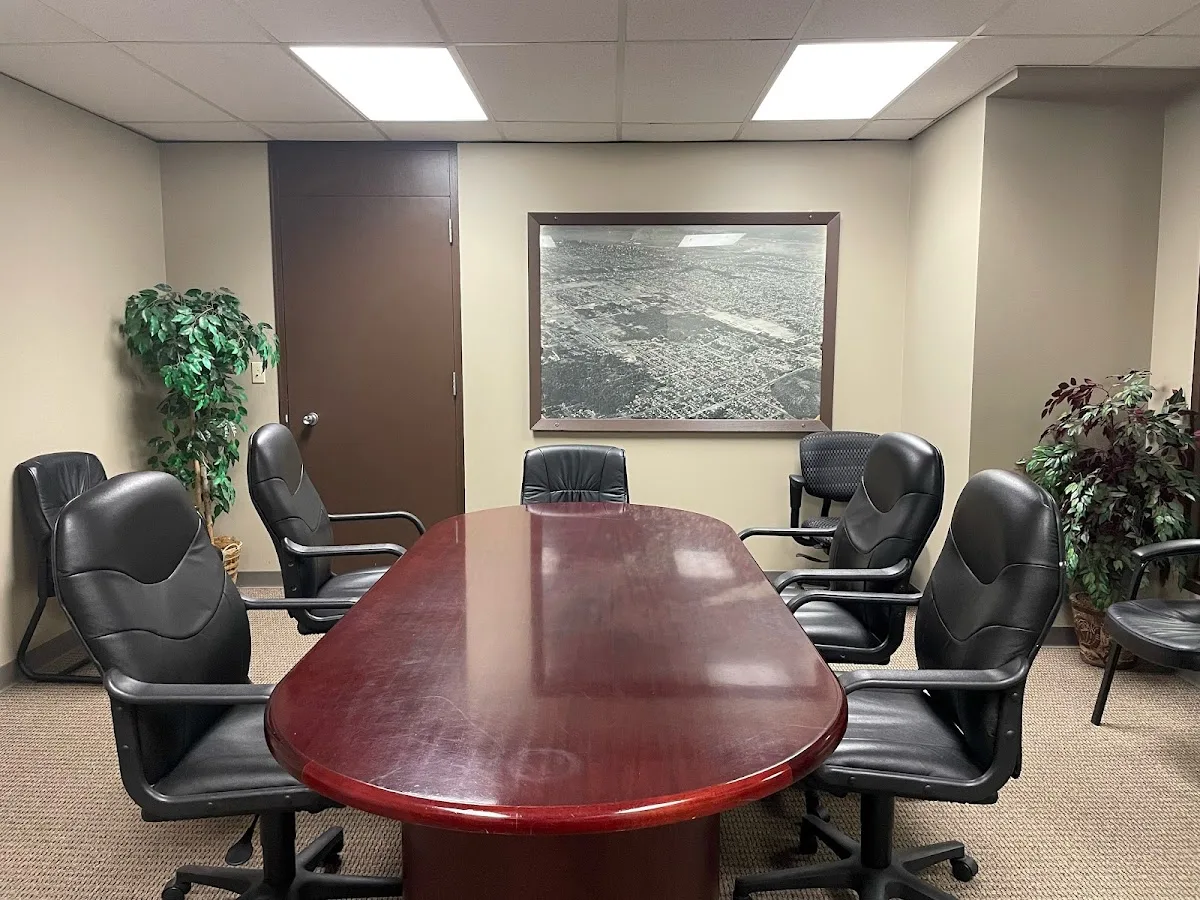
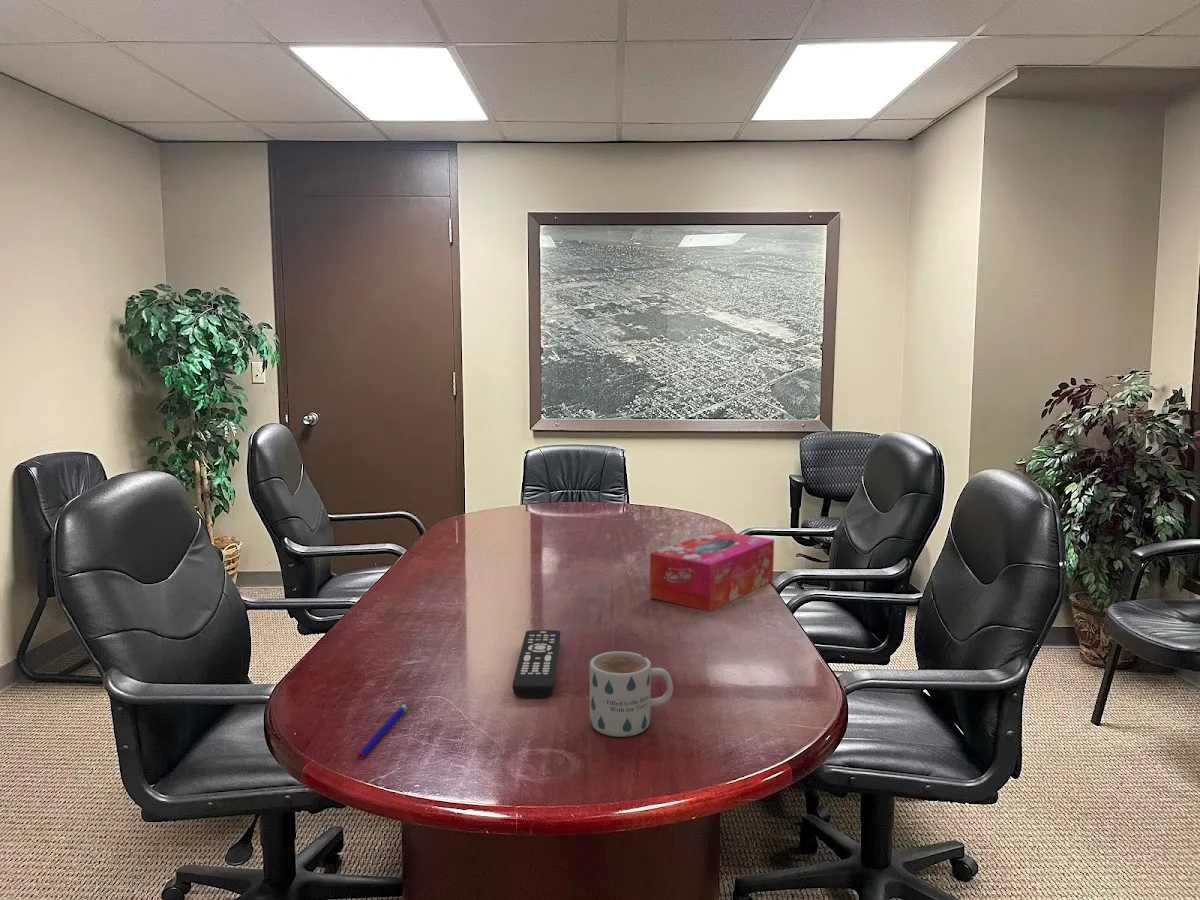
+ tissue box (713, 567)
+ remote control (538, 660)
+ pen (384, 729)
+ mug (631, 692)
